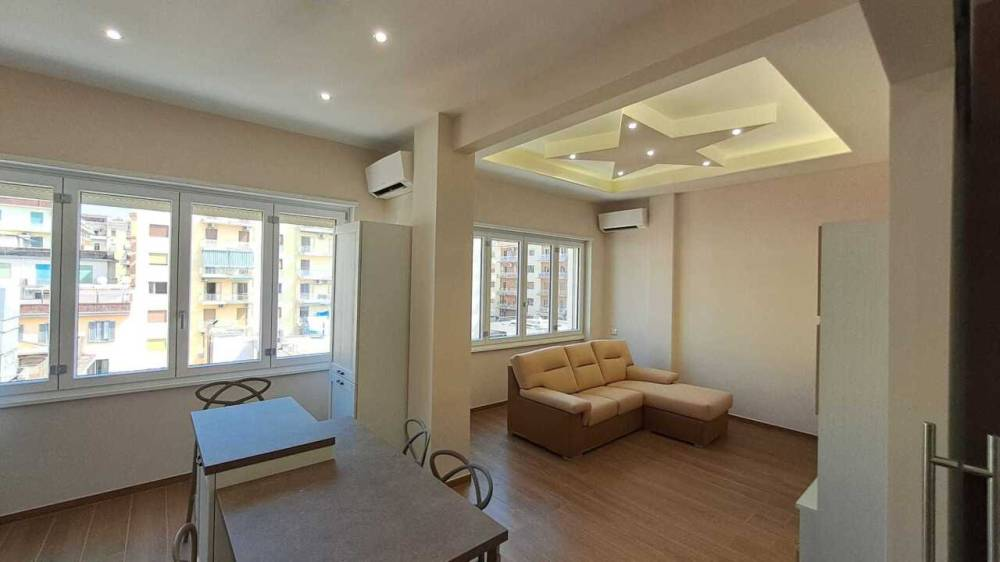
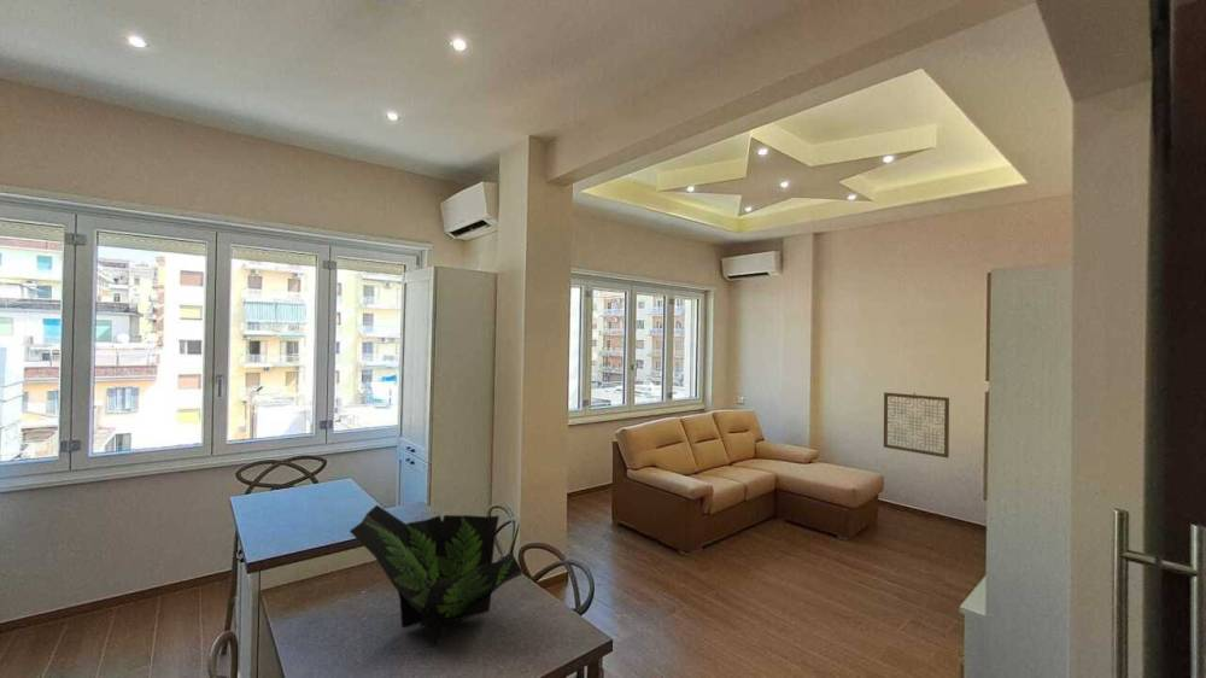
+ wall art (914, 421)
+ plant (440, 568)
